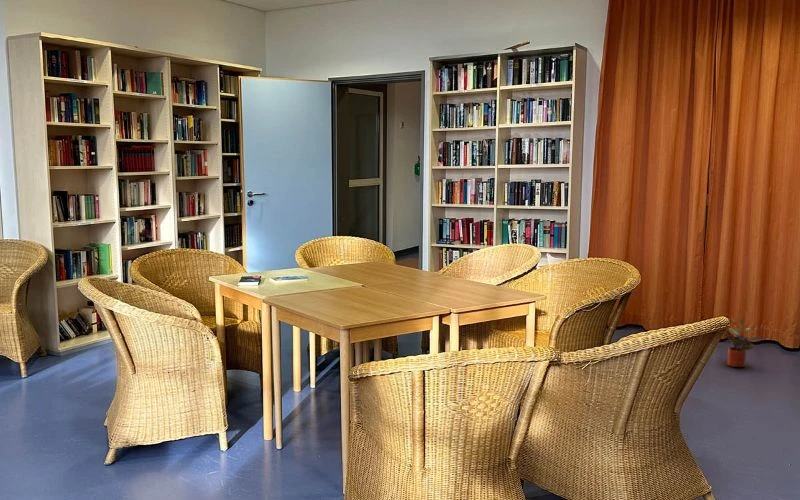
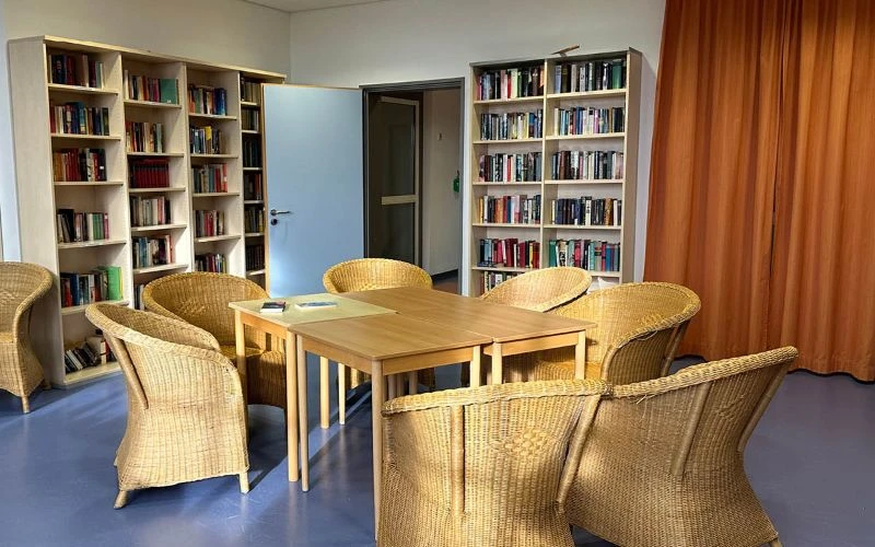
- potted plant (743, 341)
